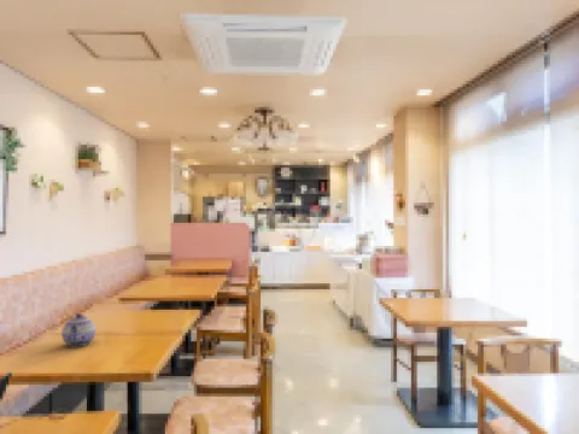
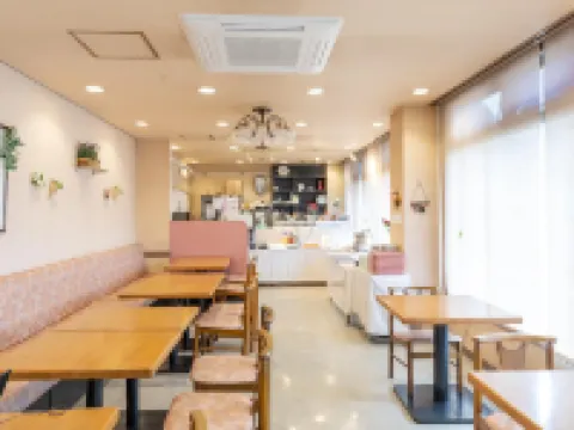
- teapot (78, 328)
